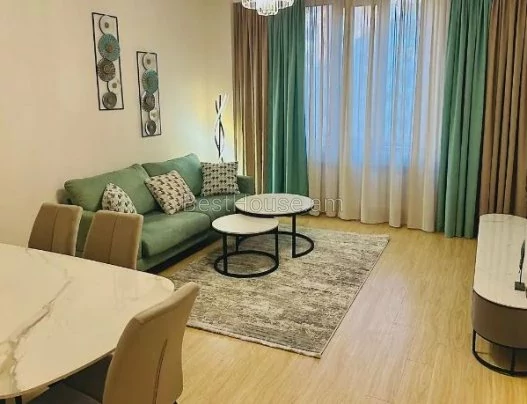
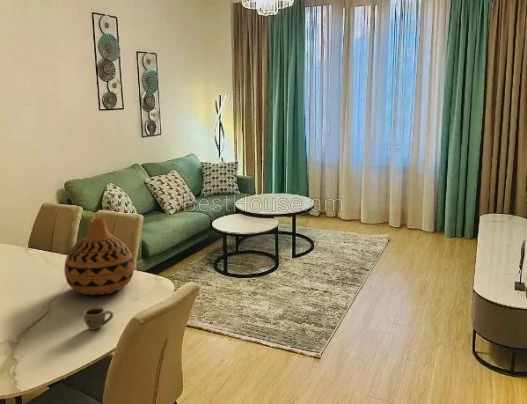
+ cup (98, 318)
+ vase (99, 254)
